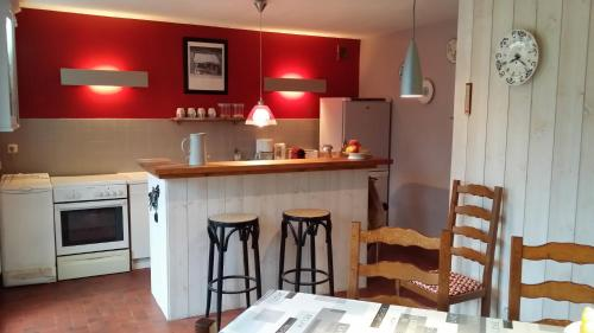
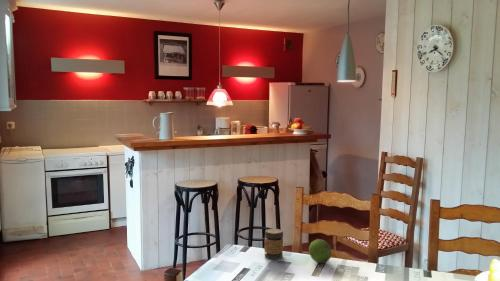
+ fruit (319, 249)
+ jar (273, 243)
